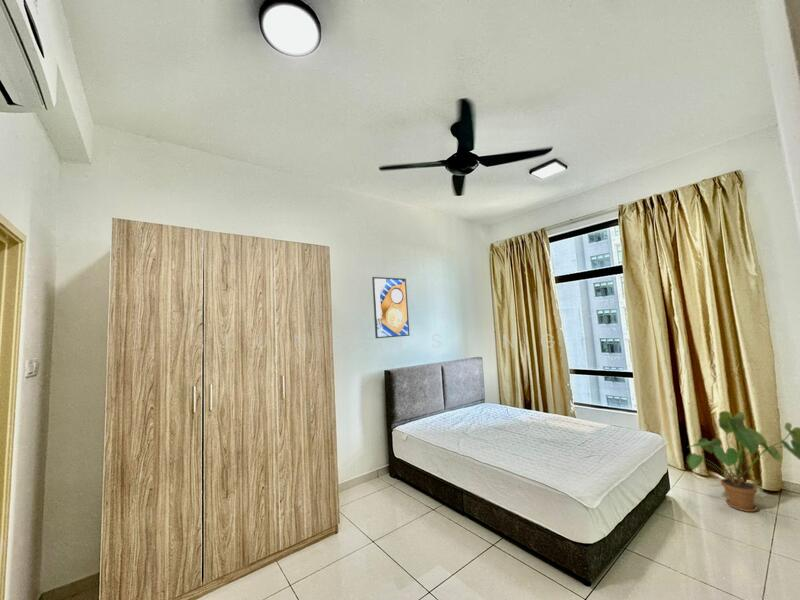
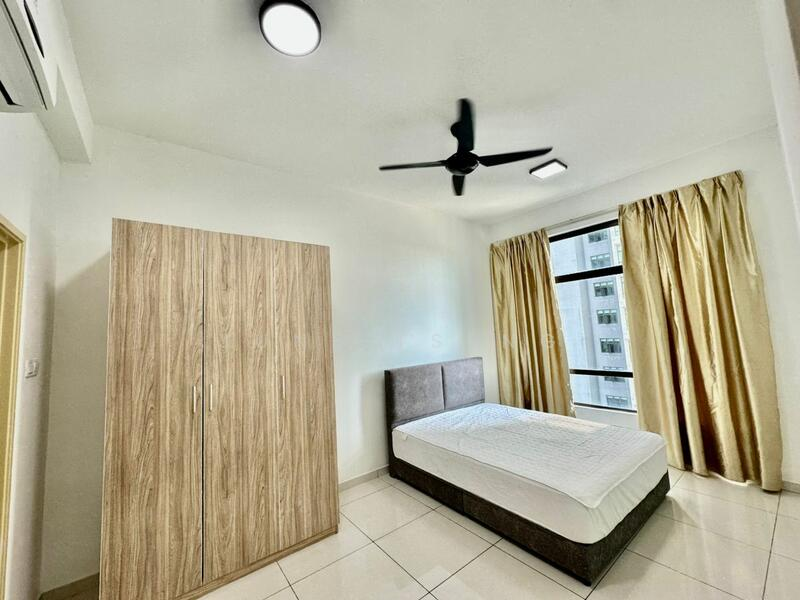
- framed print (391, 307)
- house plant (745, 458)
